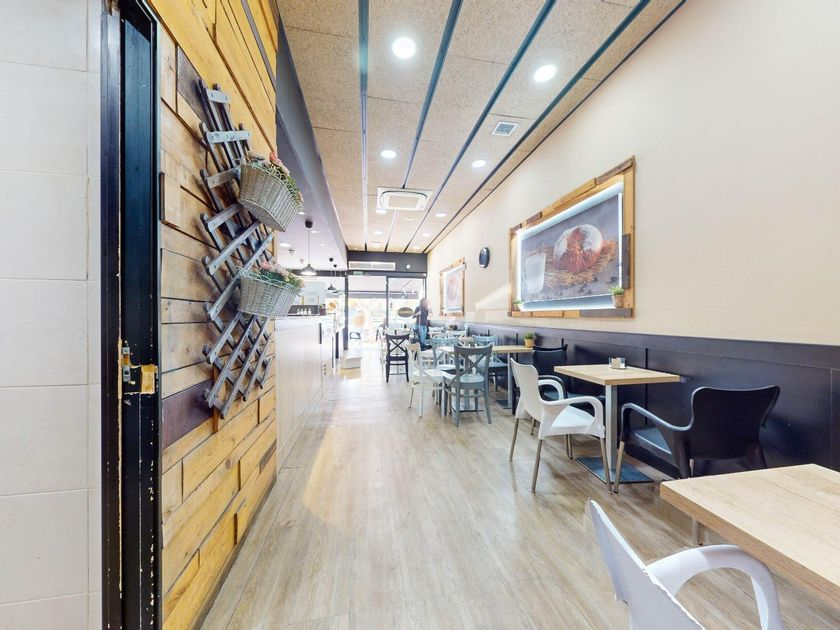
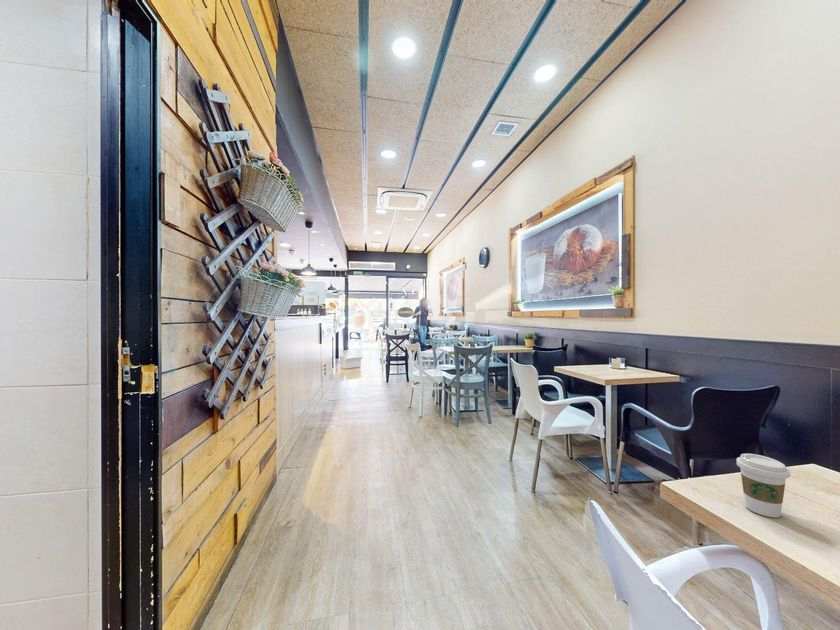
+ coffee cup (762, 485)
